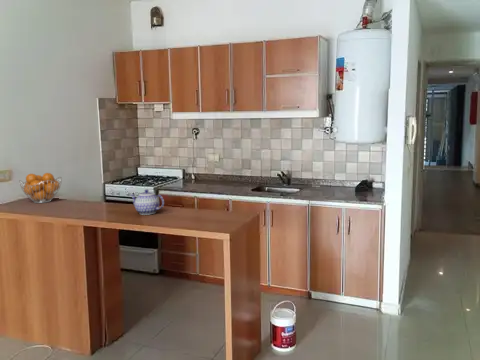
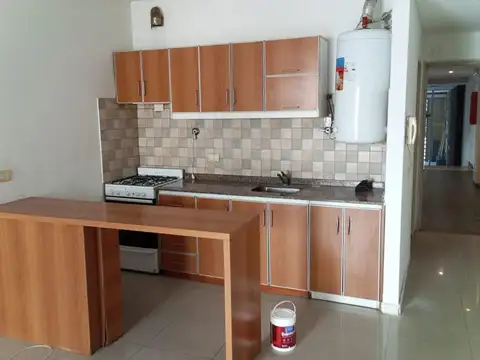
- fruit basket (41, 187)
- teapot (147, 201)
